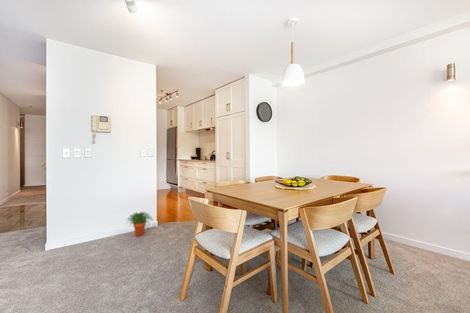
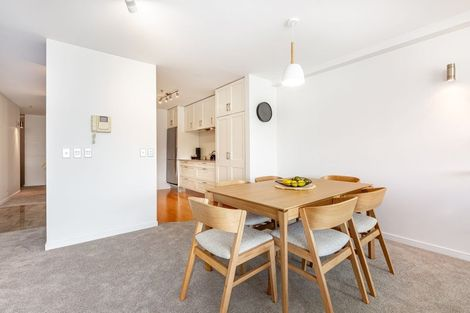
- potted plant (139, 223)
